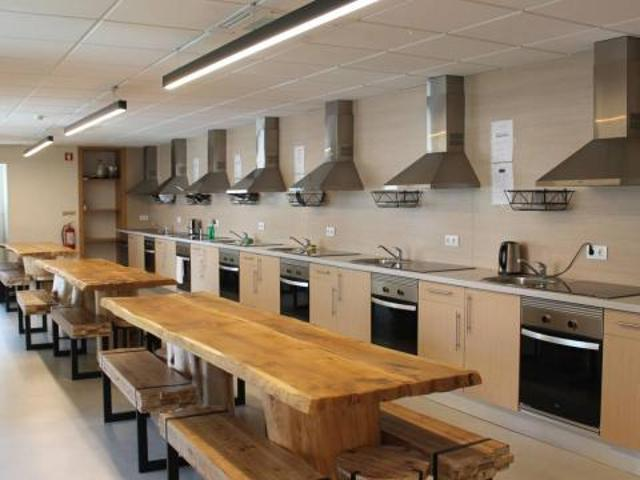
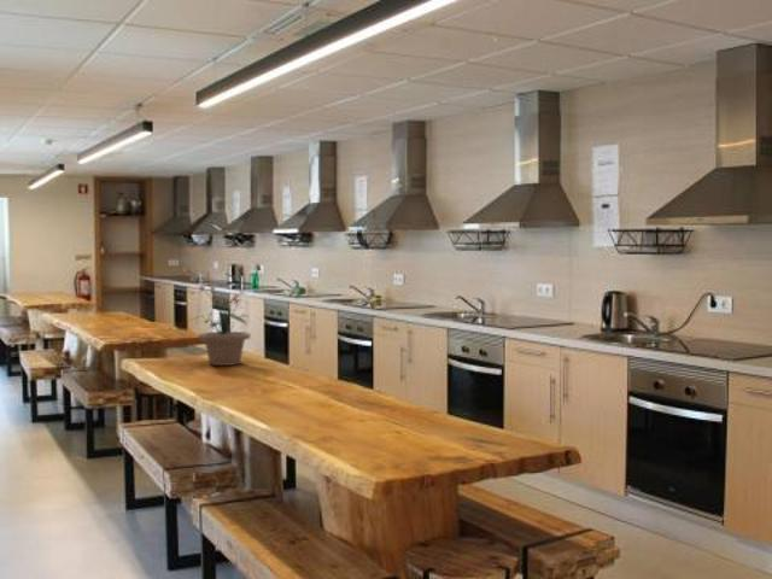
+ potted plant (221, 323)
